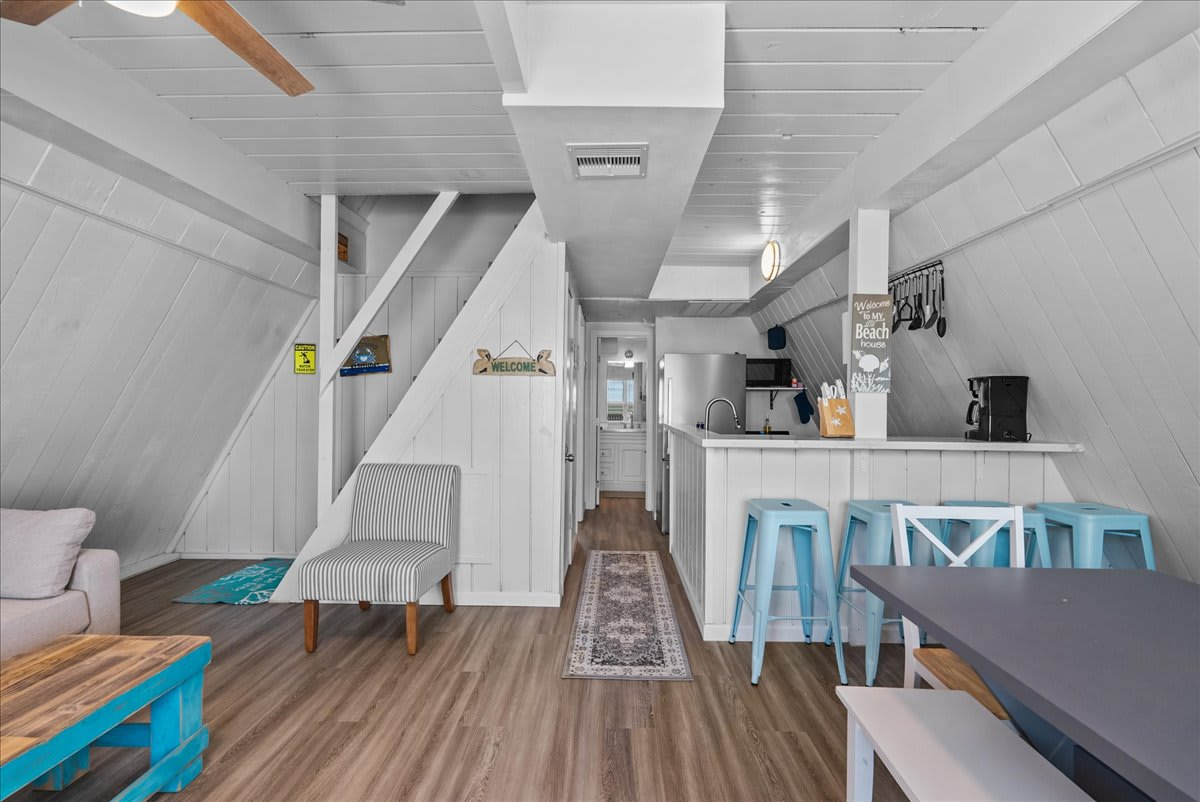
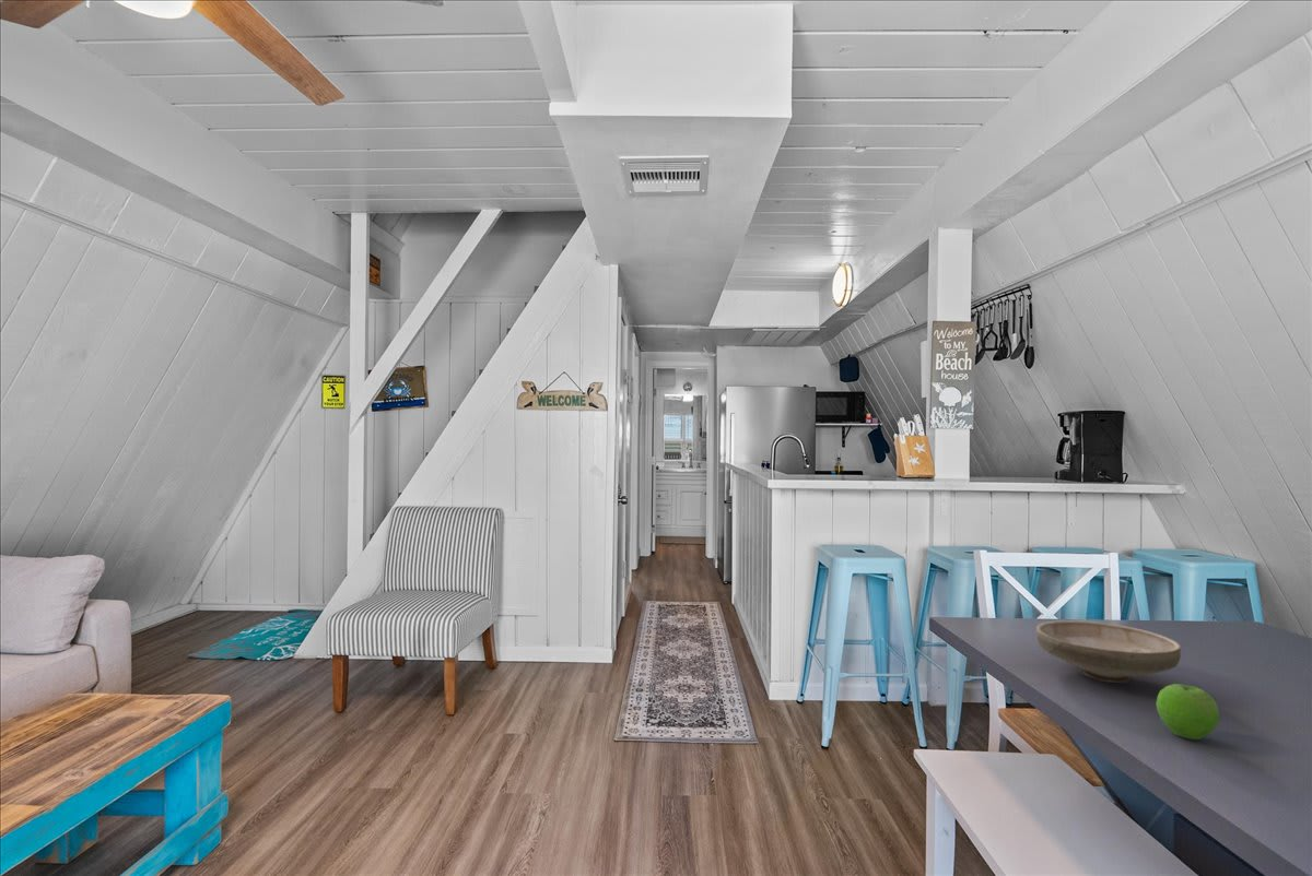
+ fruit (1186, 711)
+ bowl (1104, 654)
